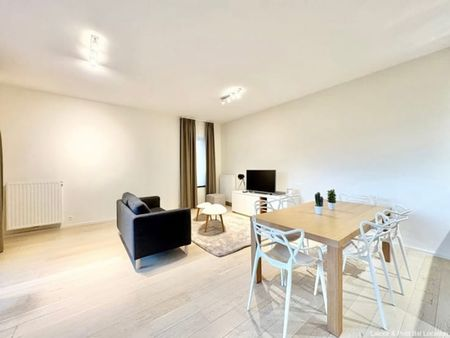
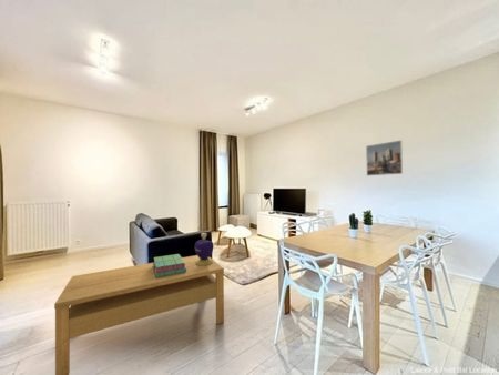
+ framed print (383, 159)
+ stack of books (169, 264)
+ coffee table (151, 300)
+ decorative container (204, 247)
